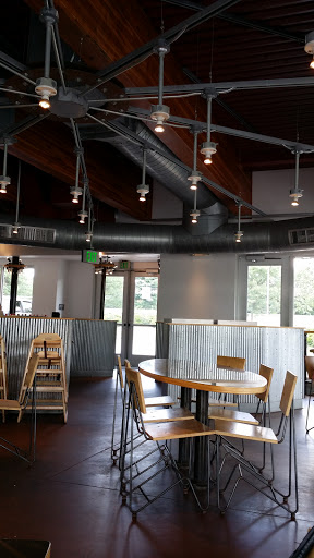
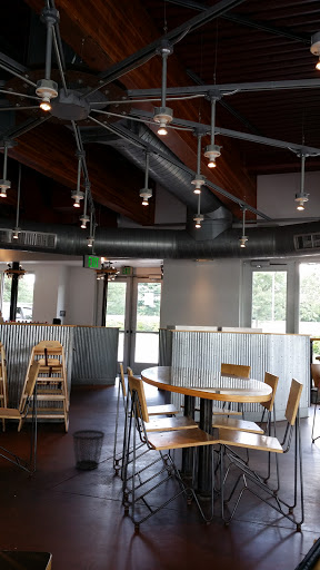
+ wastebasket (87, 450)
